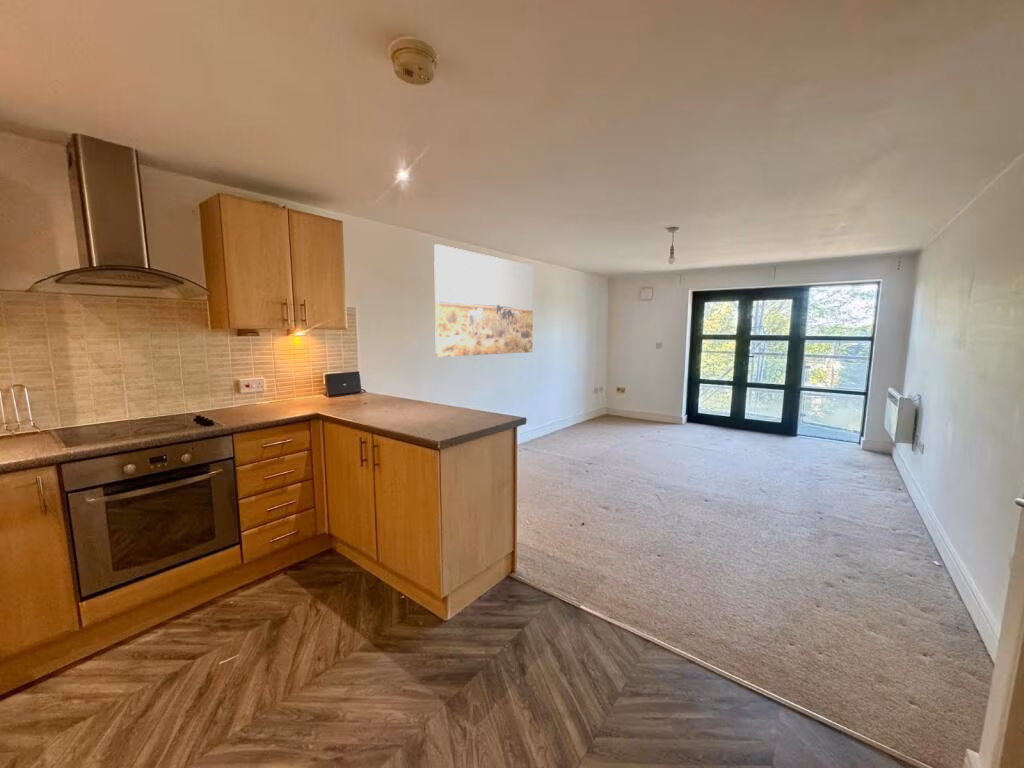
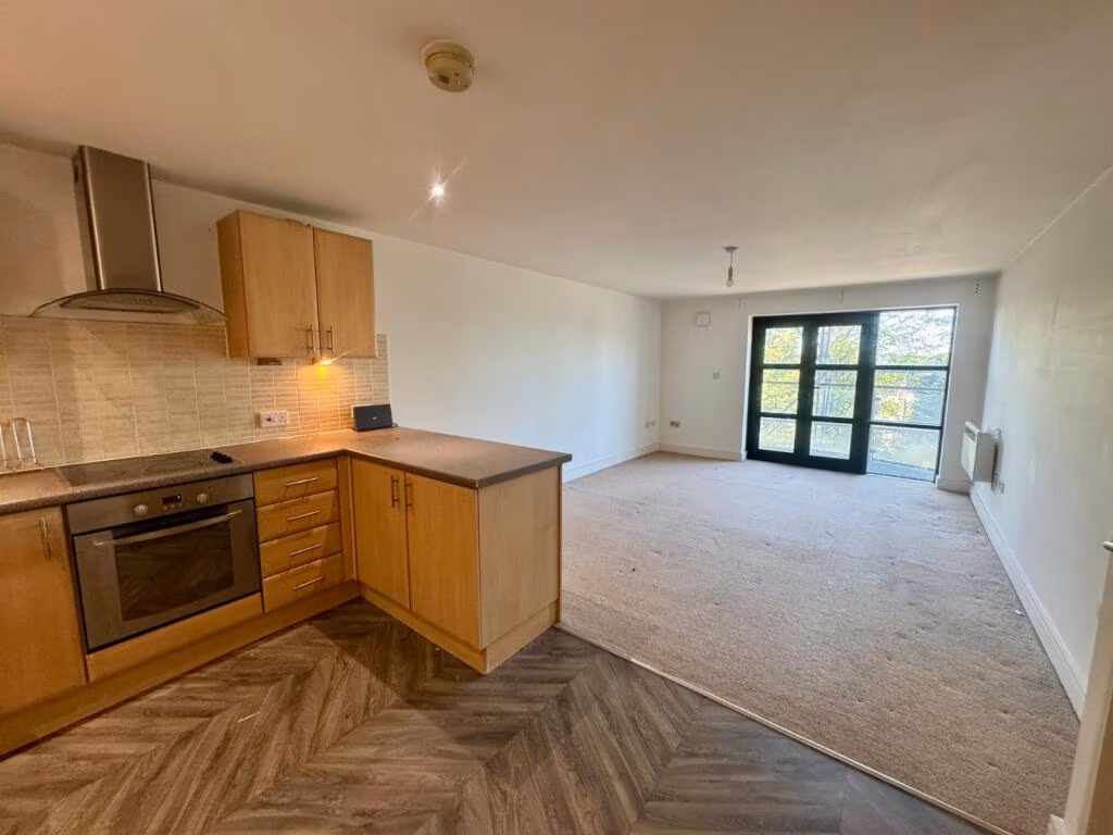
- wall art (490, 306)
